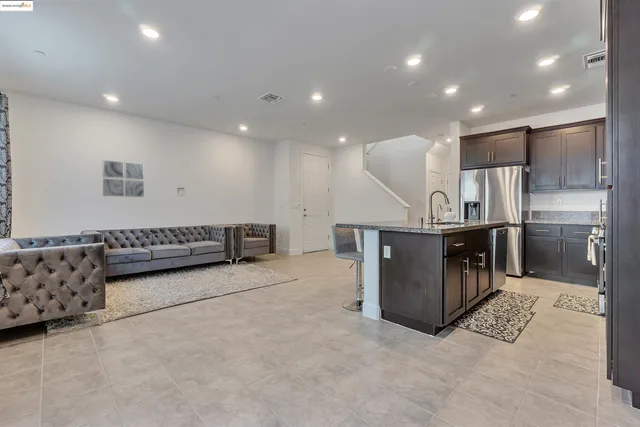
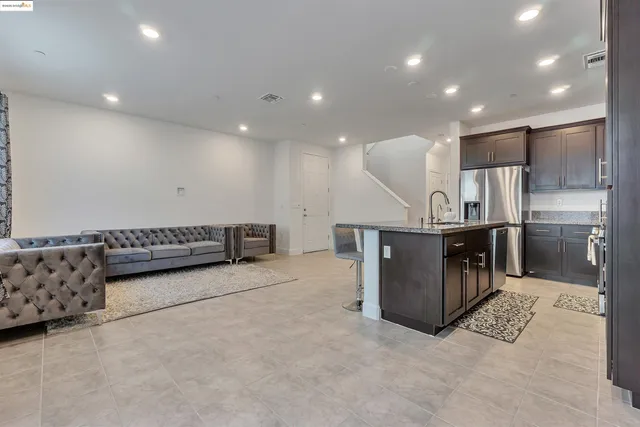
- wall art (123, 178)
